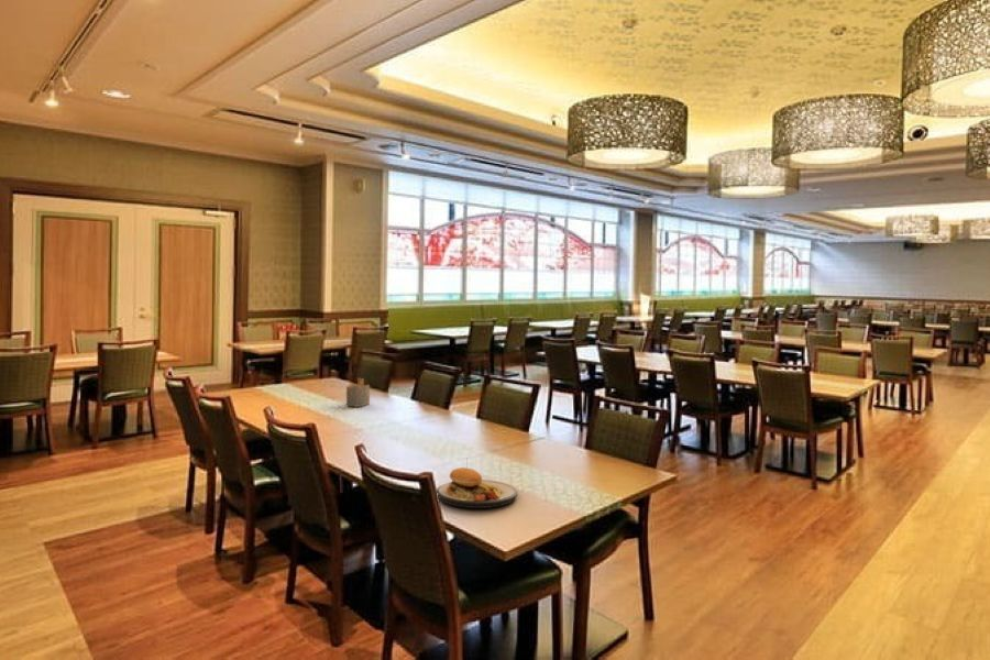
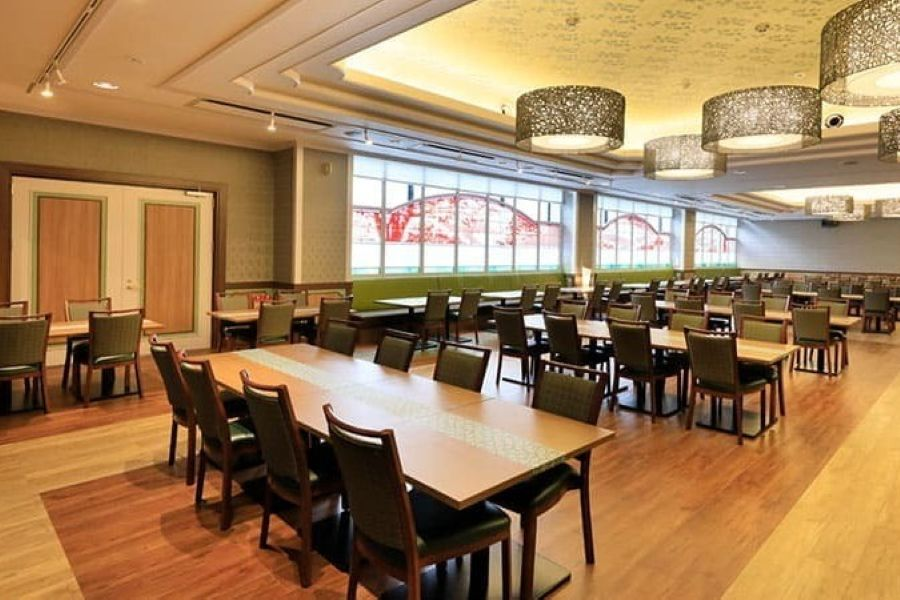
- plate (476, 475)
- napkin holder (358, 392)
